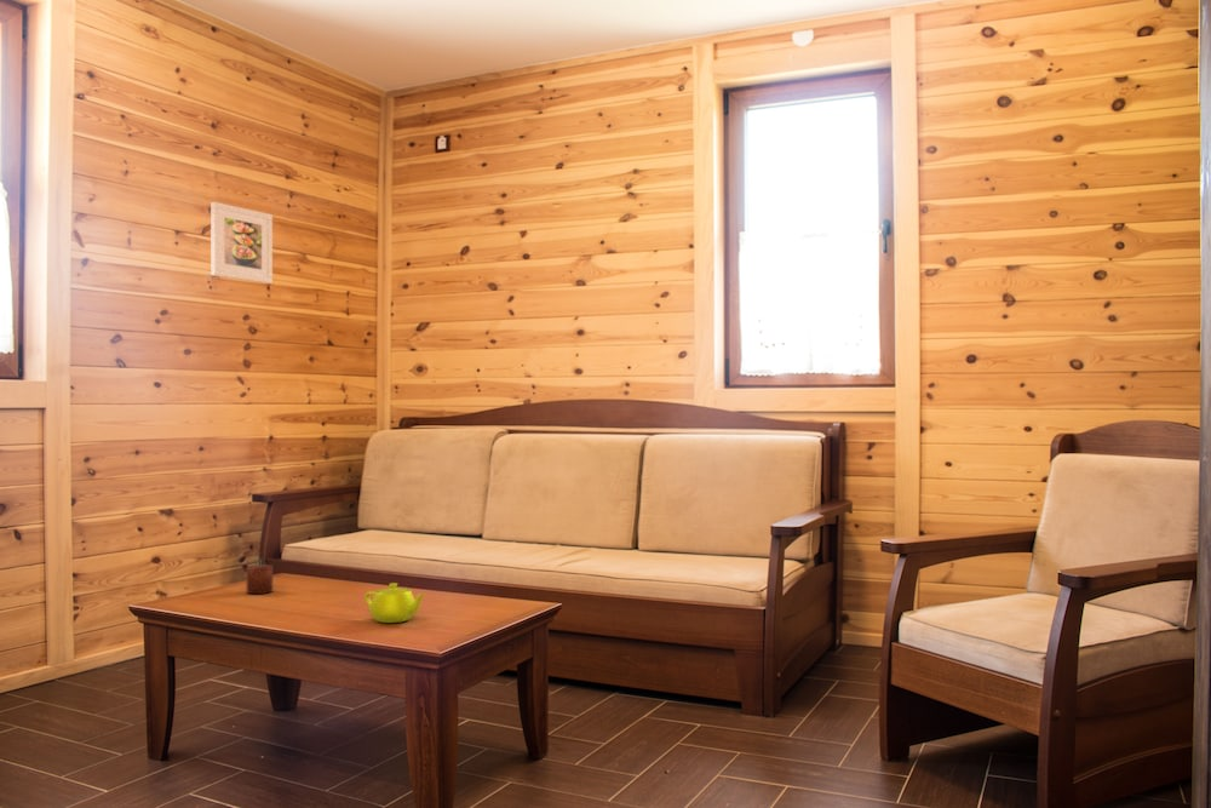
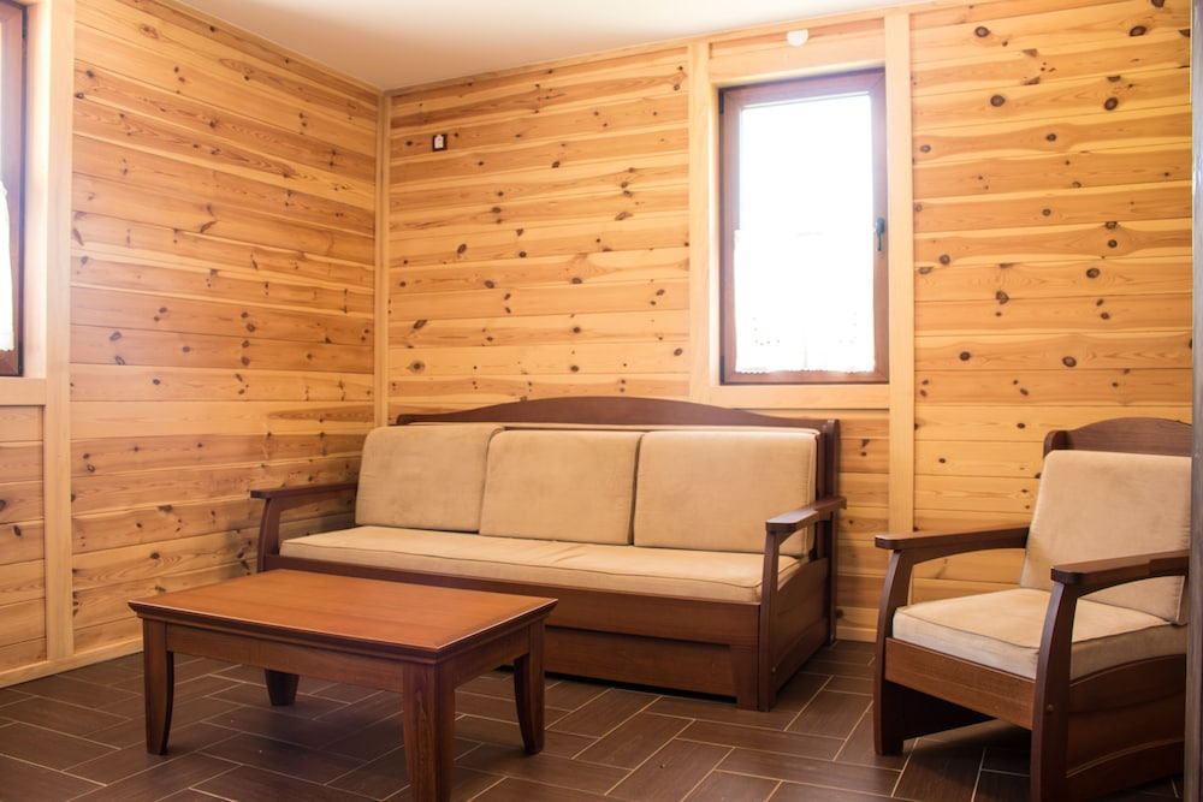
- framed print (242, 243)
- candle (259, 575)
- teapot (395, 601)
